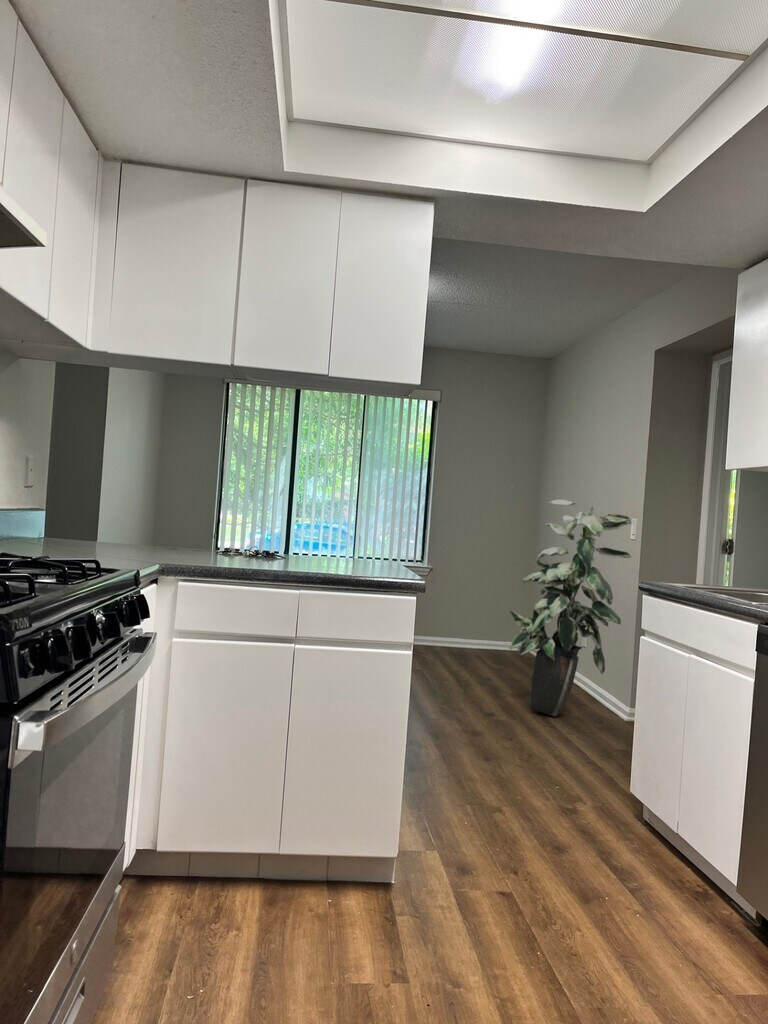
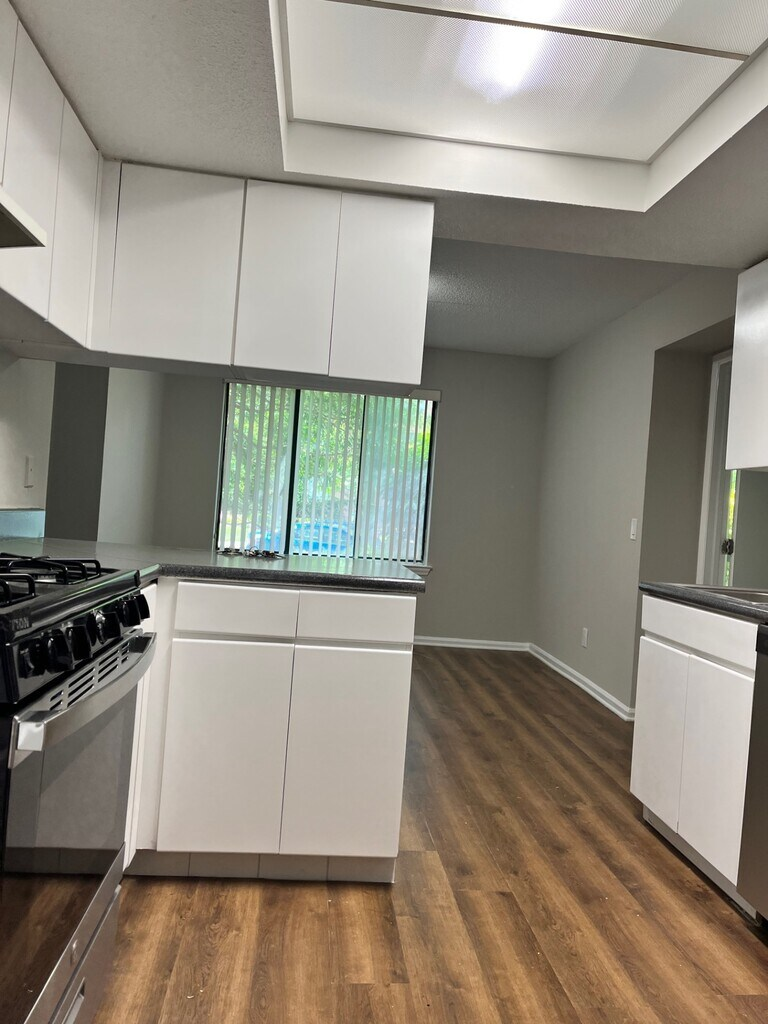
- indoor plant (566, 606)
